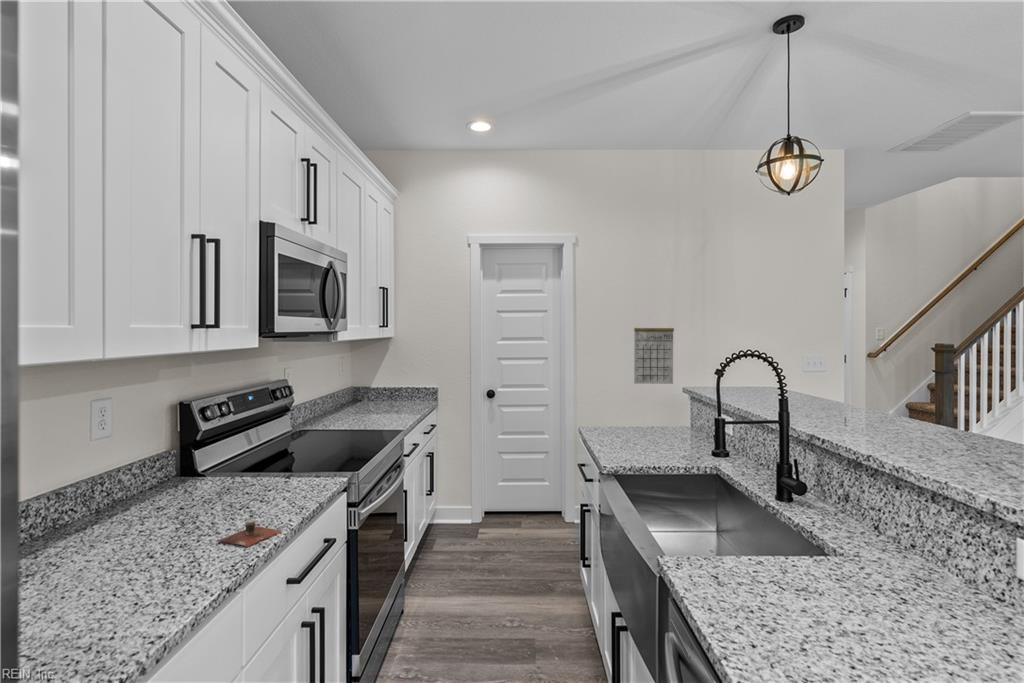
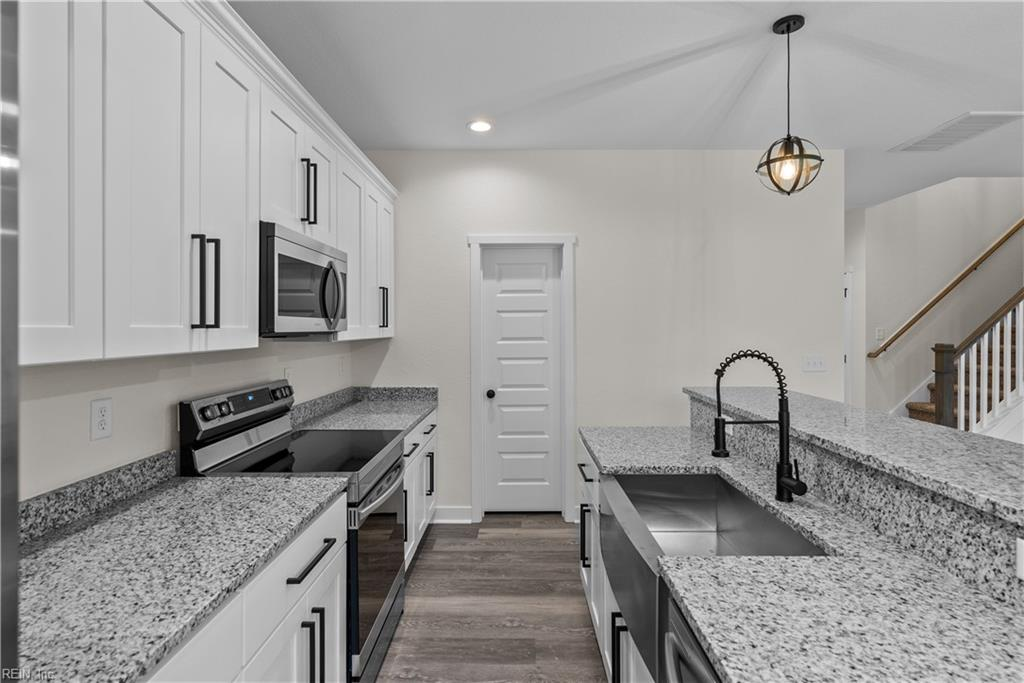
- cup (250, 529)
- calendar (653, 349)
